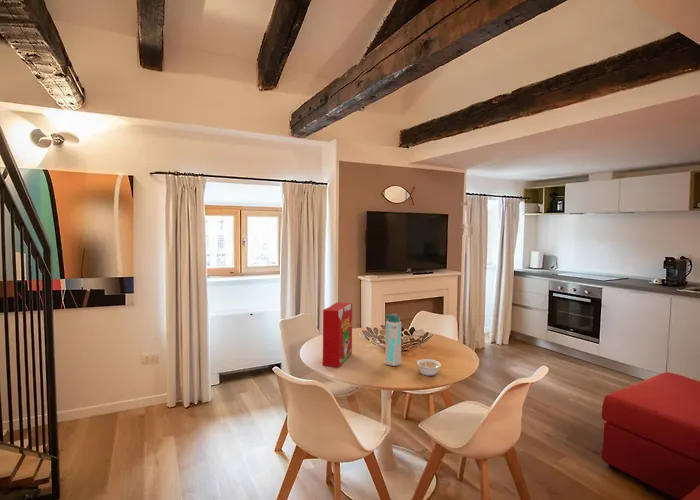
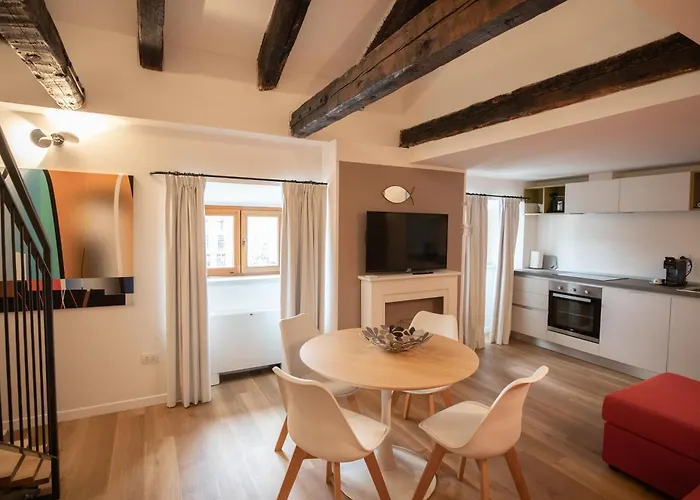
- cereal box (338, 333)
- legume (428, 367)
- water bottle (392, 338)
